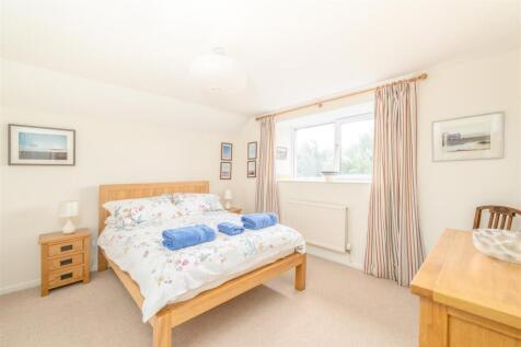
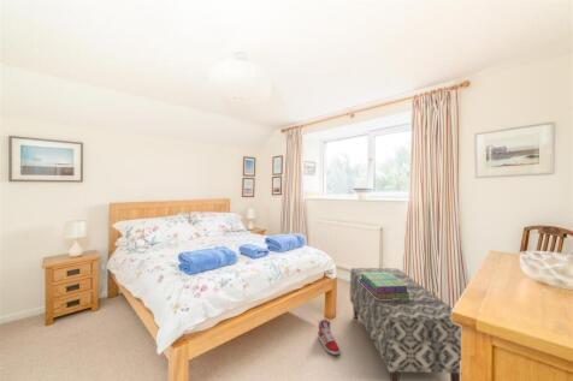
+ sneaker (327, 334)
+ bench (394, 316)
+ stack of books (383, 284)
